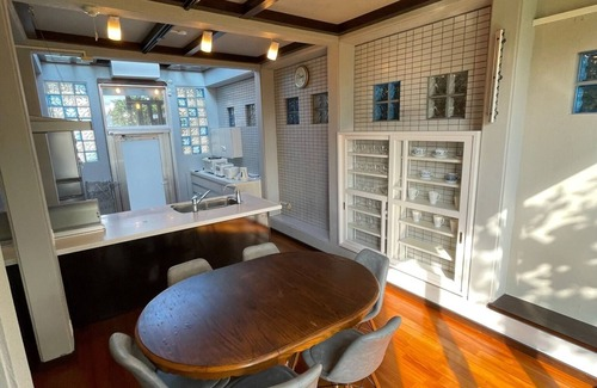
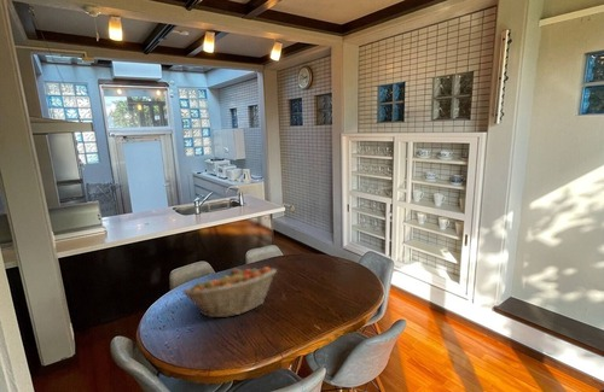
+ fruit basket (232, 287)
